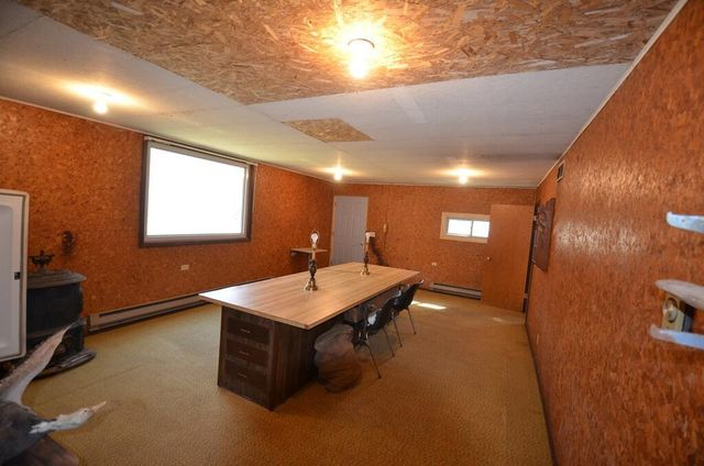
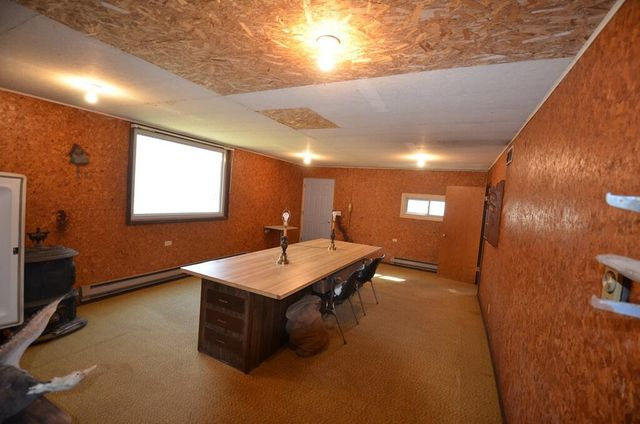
+ cuckoo clock (78, 161)
